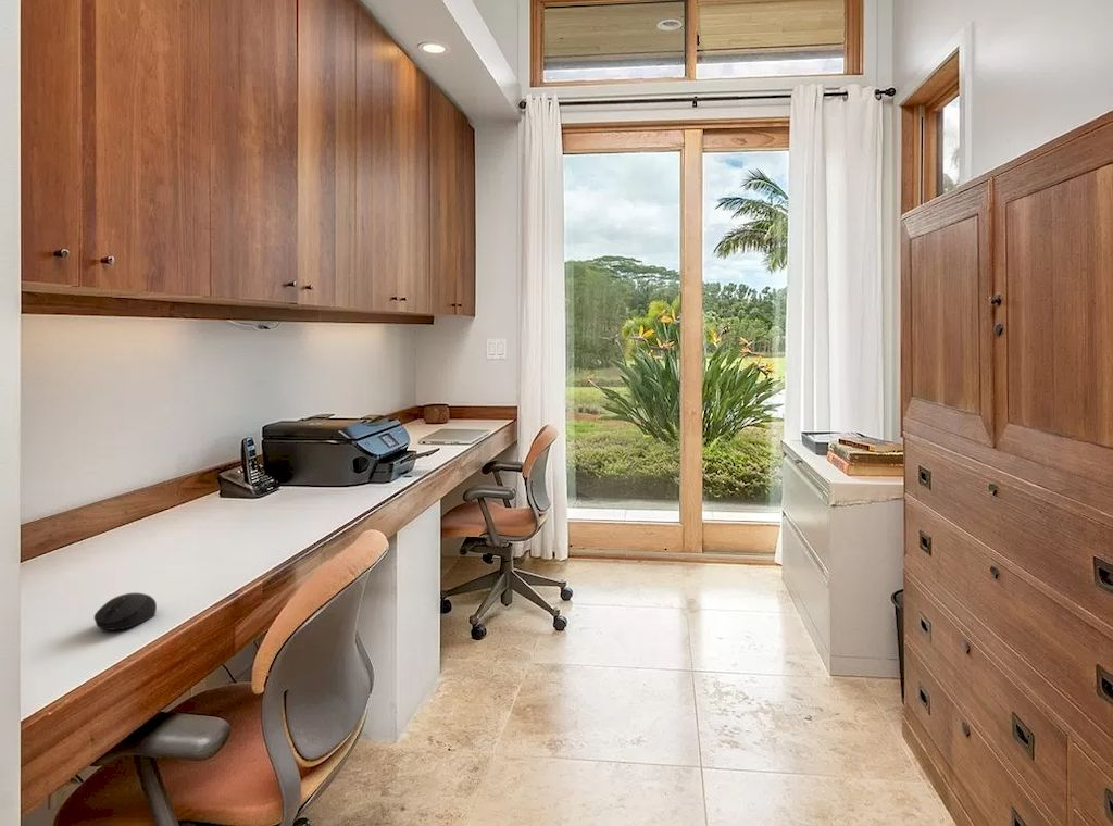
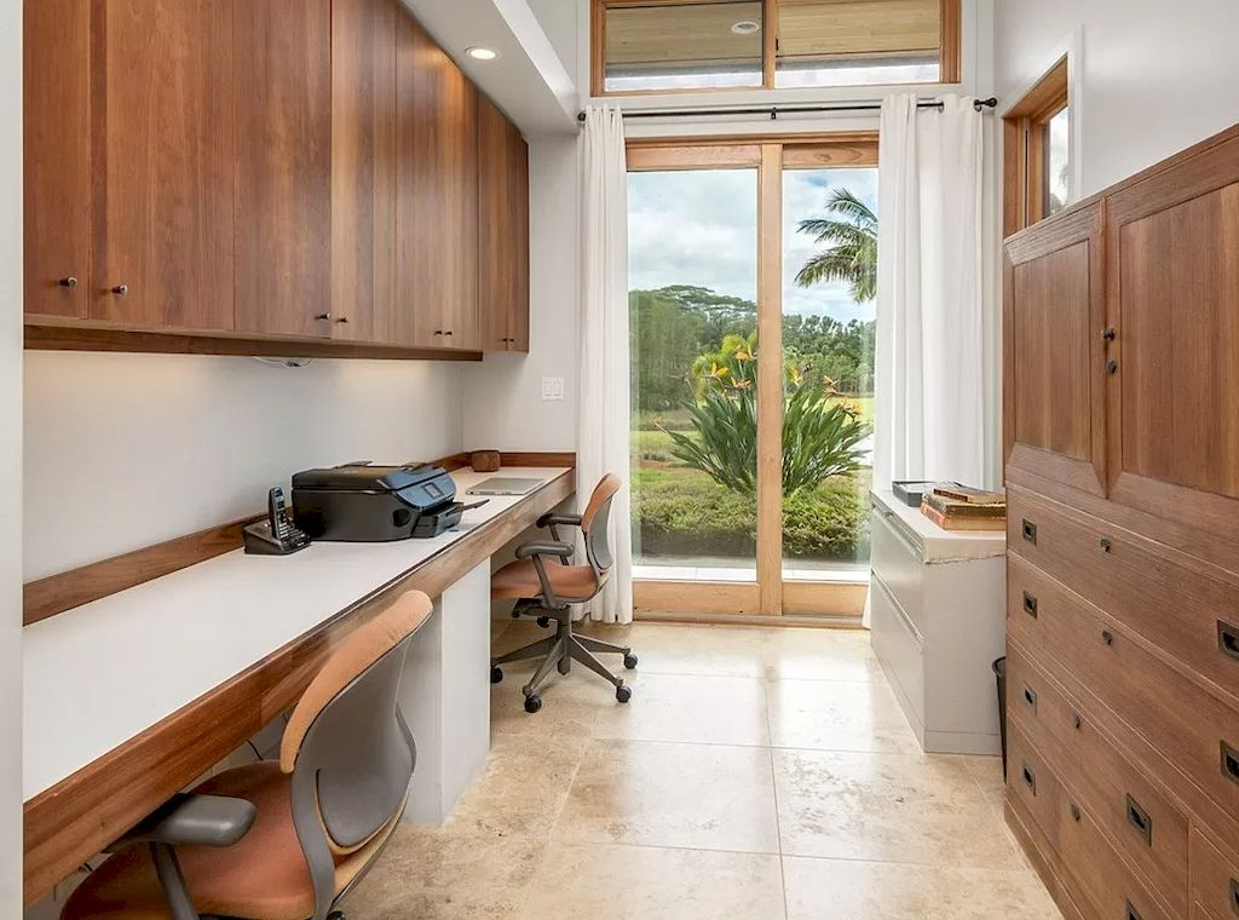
- computer mouse (126, 609)
